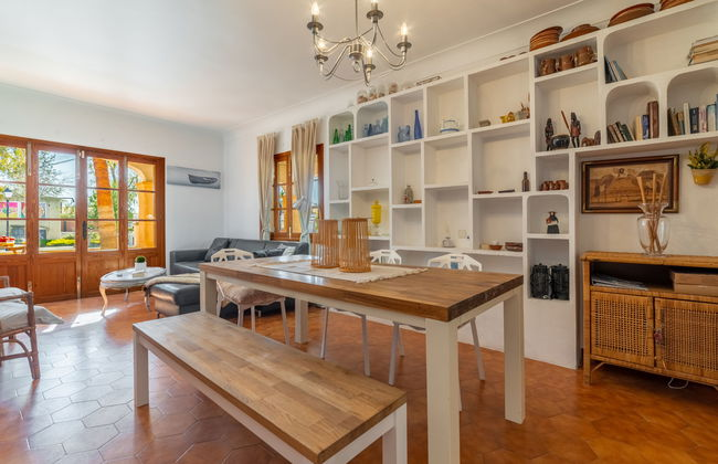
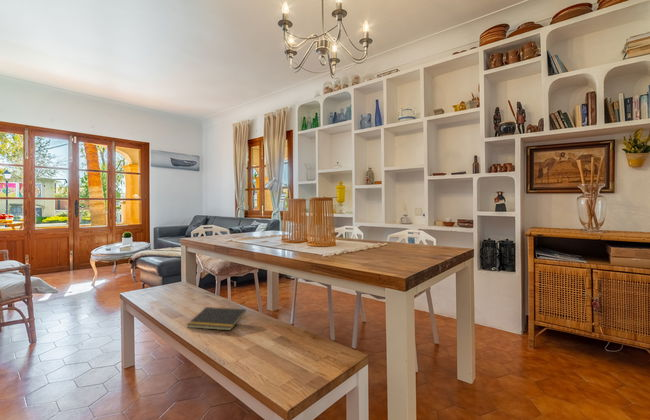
+ notepad (217, 317)
